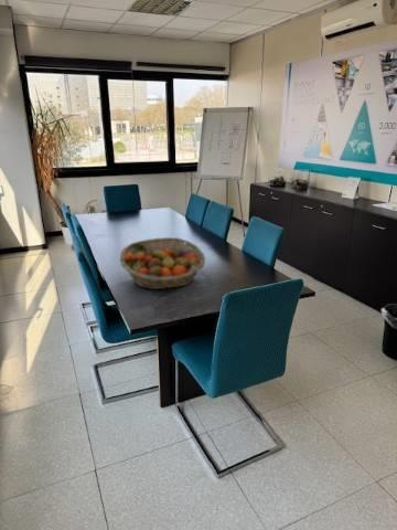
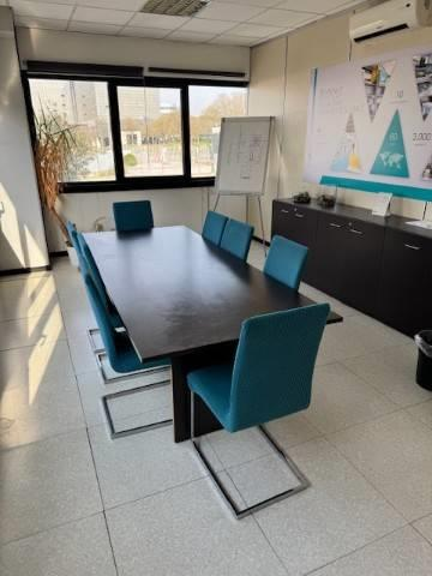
- fruit basket (162, 263)
